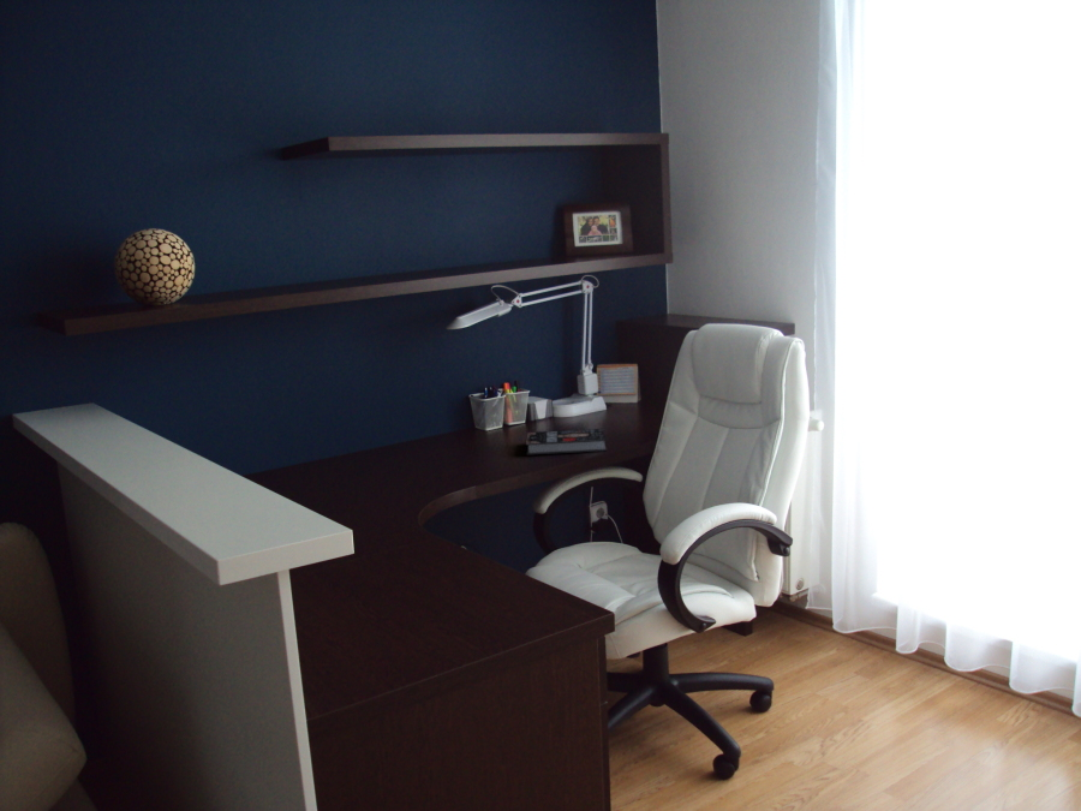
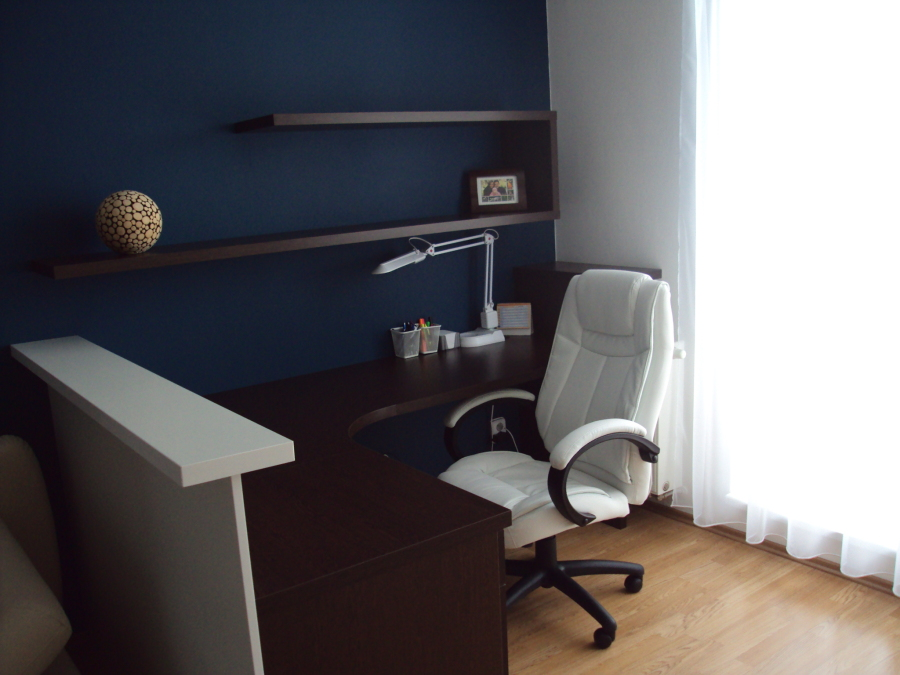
- book (566, 441)
